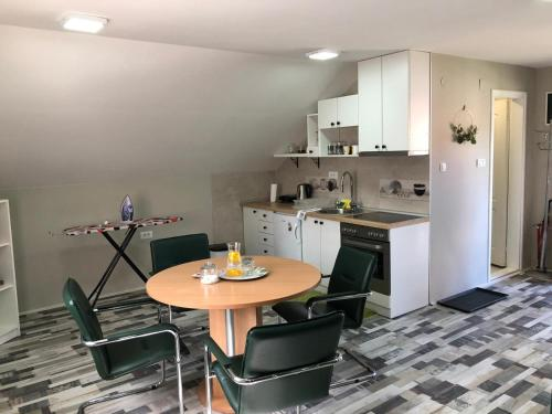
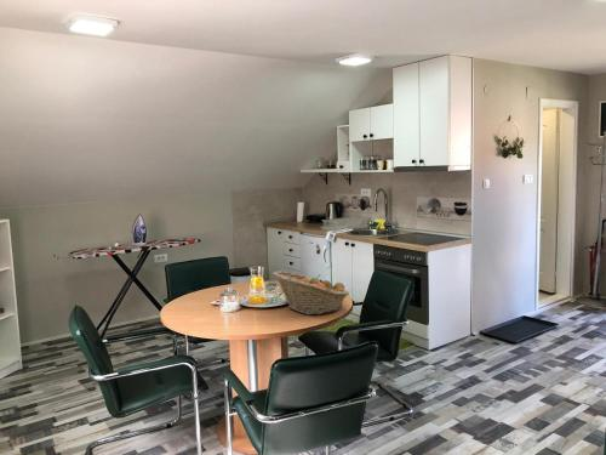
+ fruit basket (310, 289)
